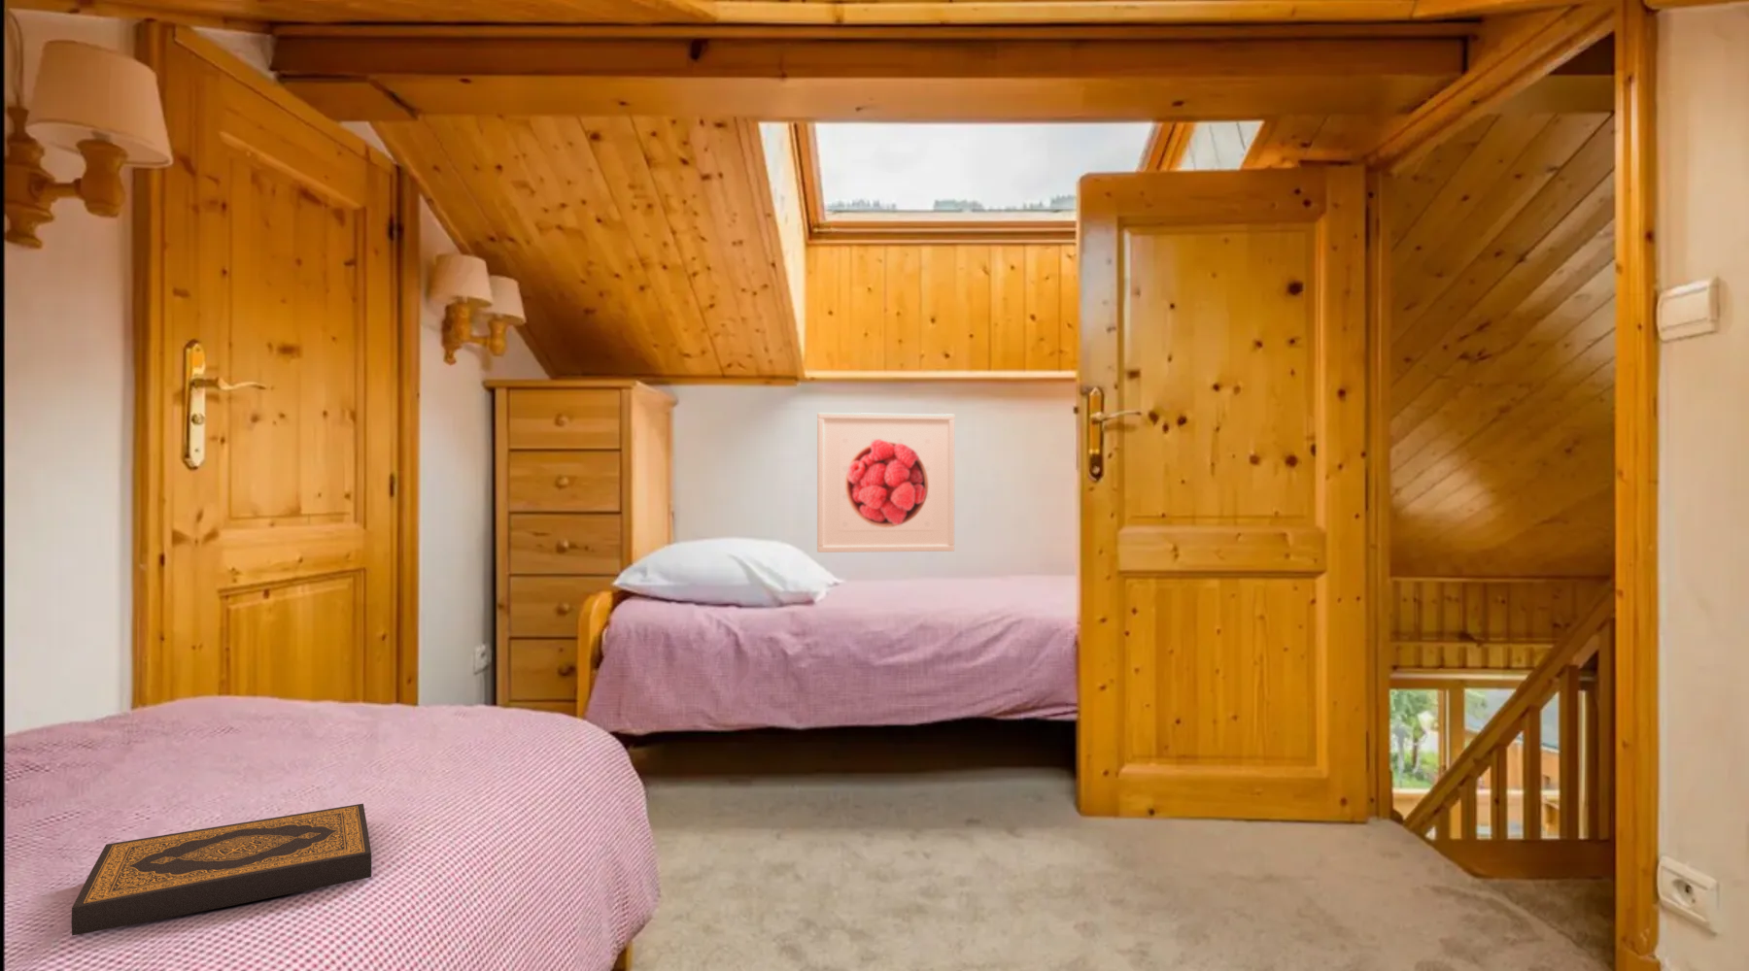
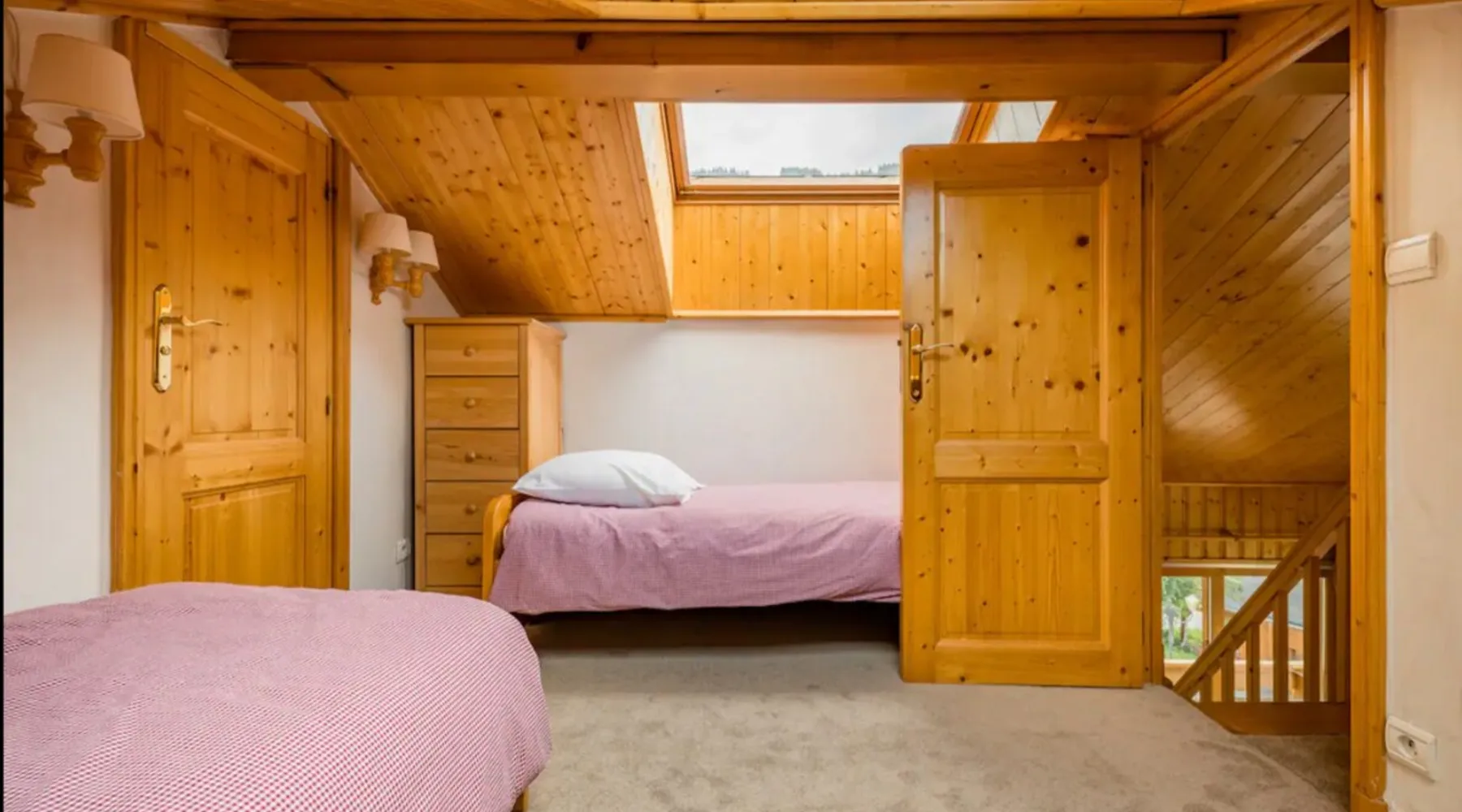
- hardback book (237, 861)
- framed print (886, 483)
